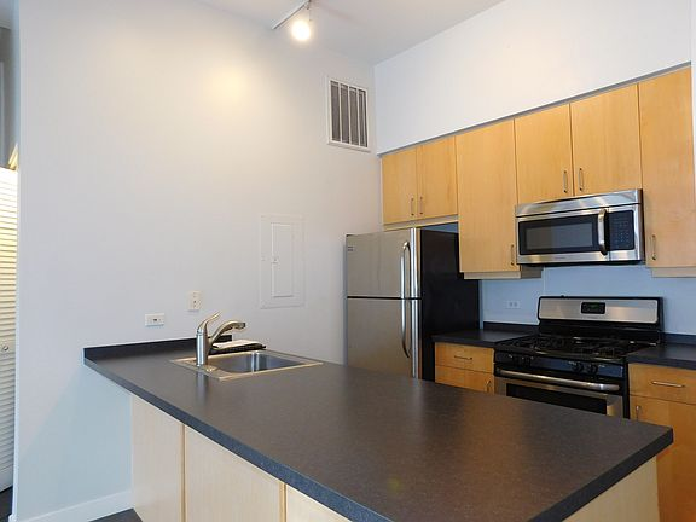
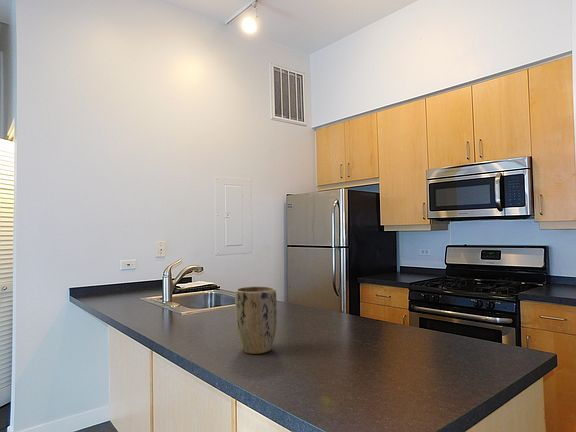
+ plant pot (256, 319)
